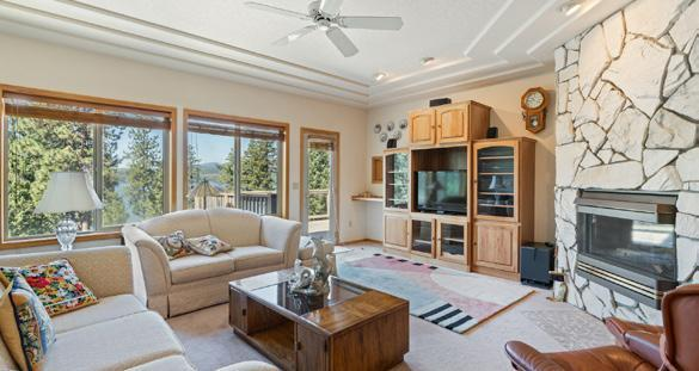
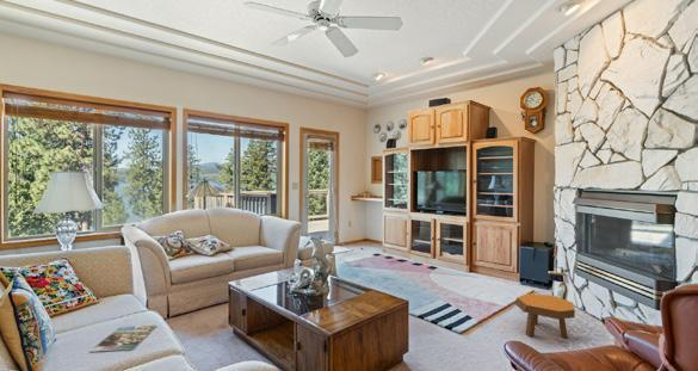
+ footstool (545, 316)
+ magazine (125, 336)
